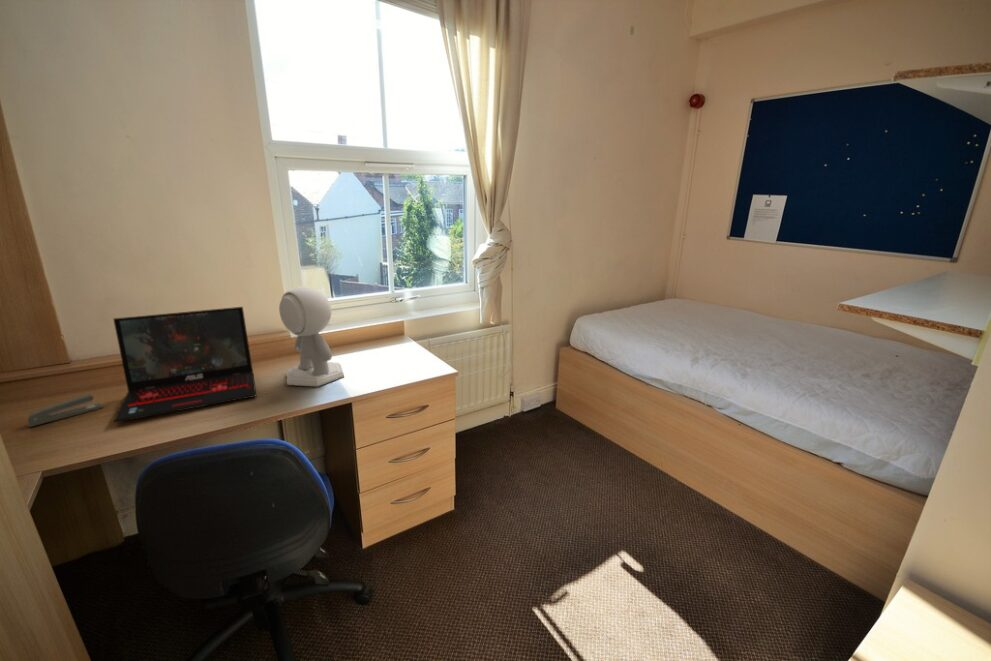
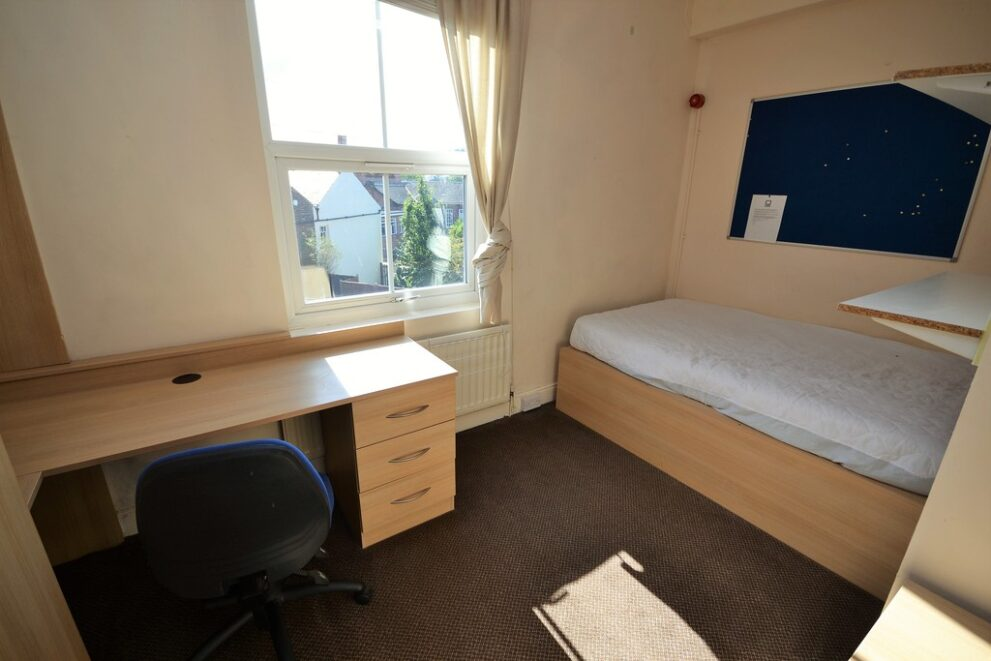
- stapler (65, 408)
- laptop (186, 358)
- desk lamp (310, 332)
